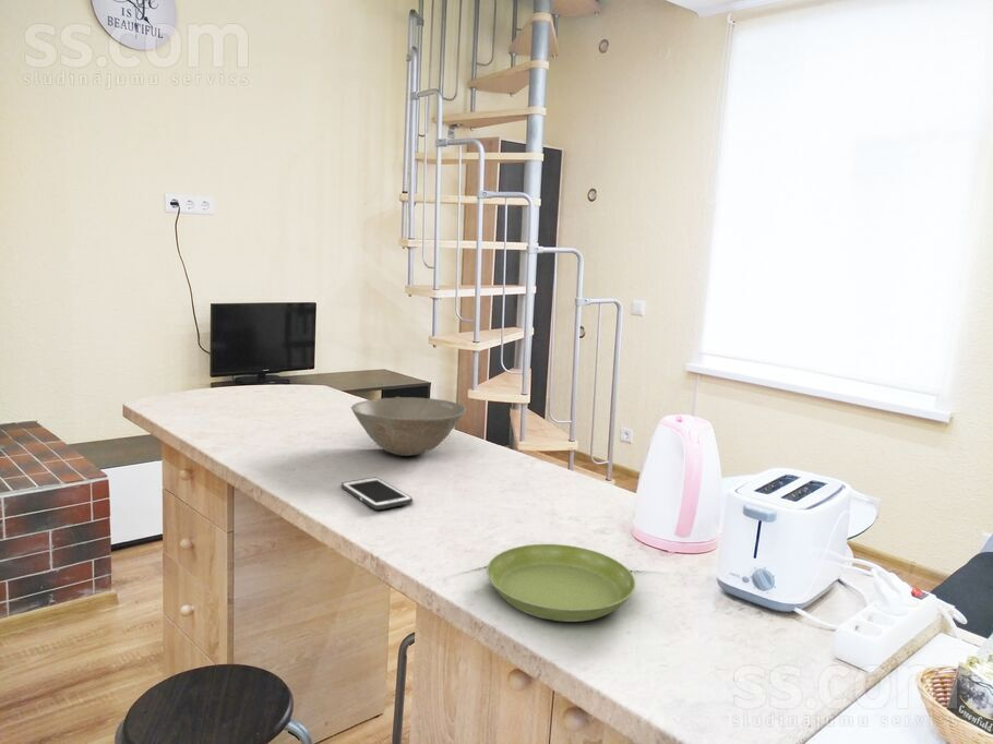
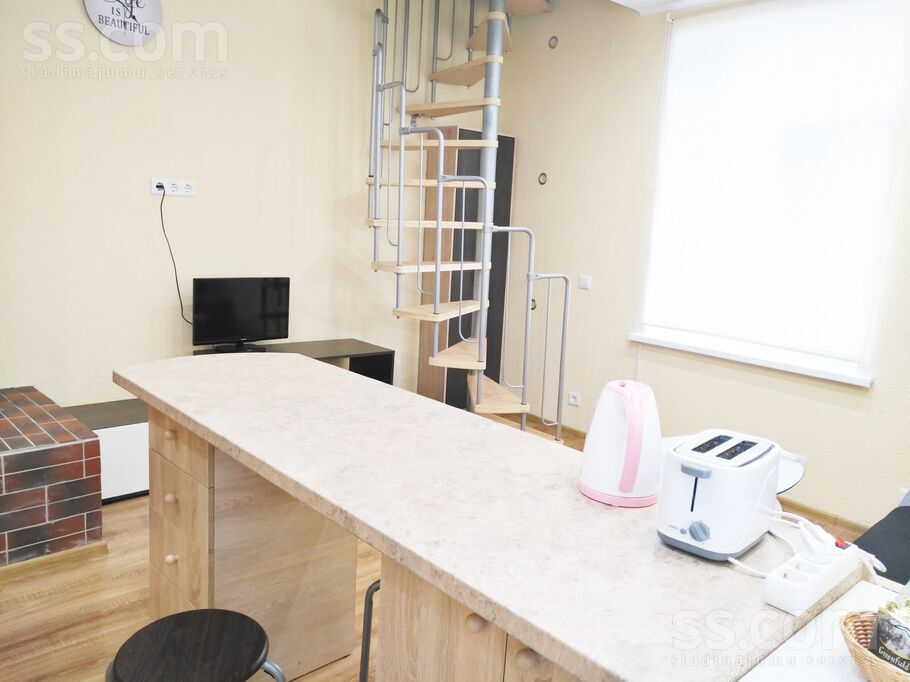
- cell phone (375, 492)
- saucer (560, 584)
- bowl (408, 429)
